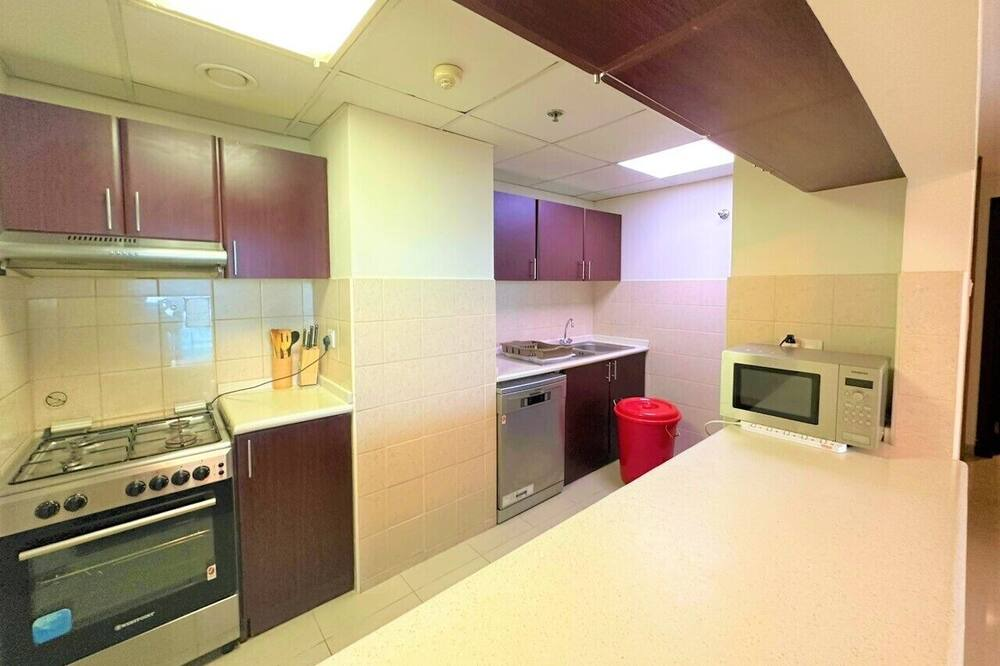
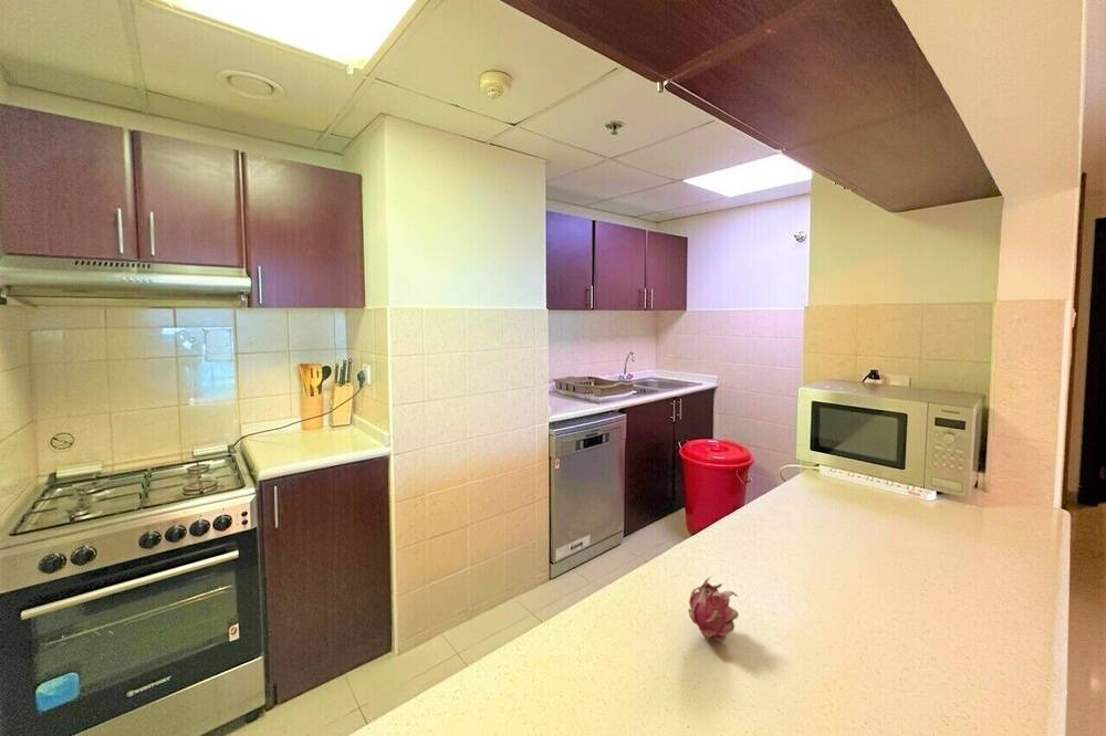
+ fruit (713, 606)
